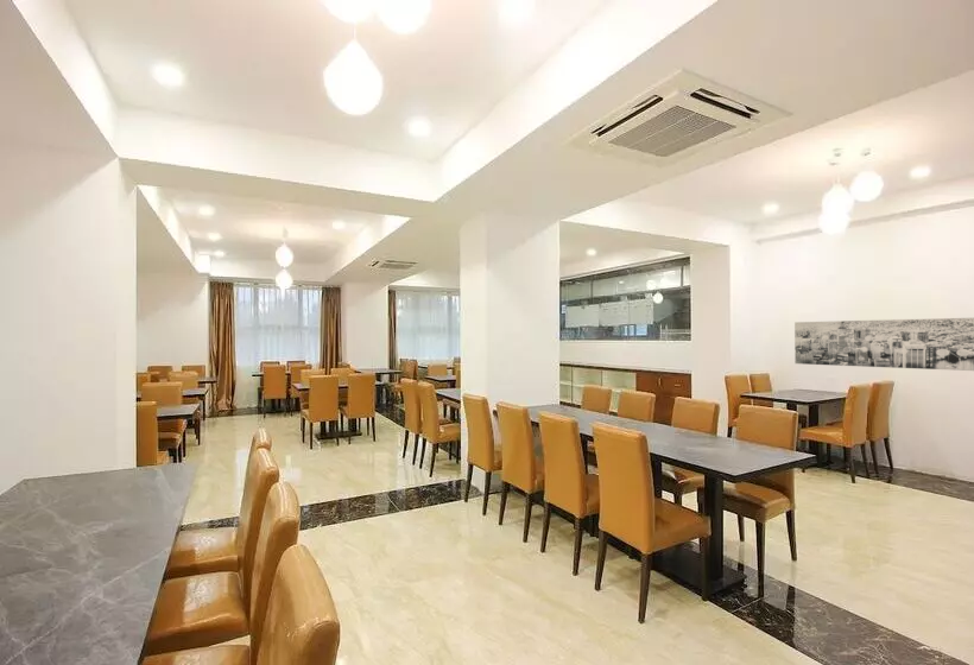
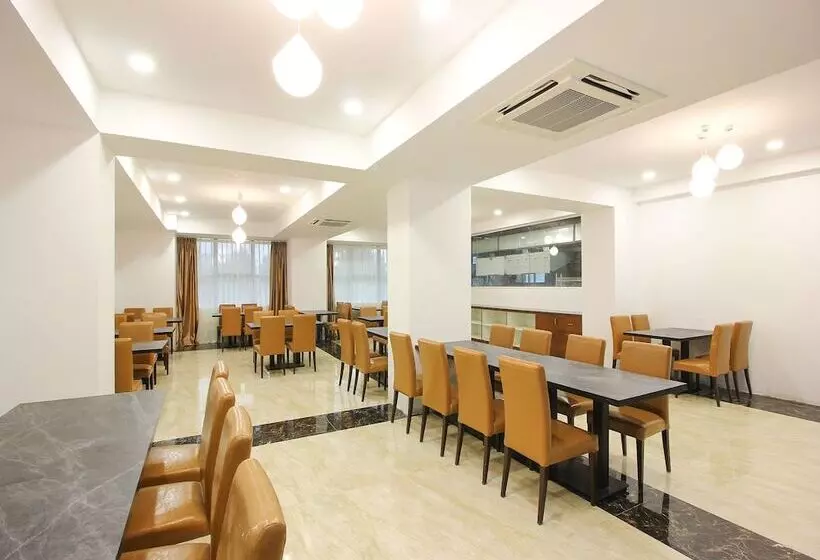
- wall art (873, 343)
